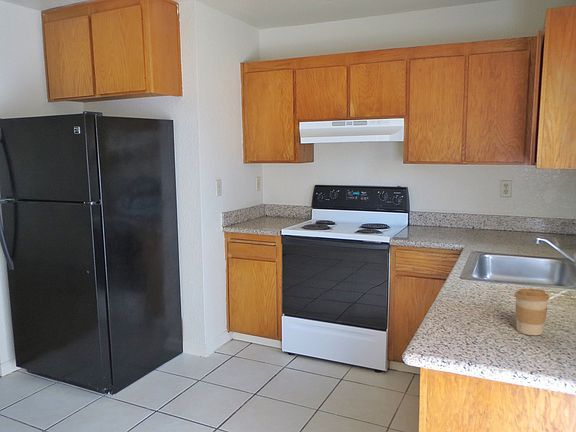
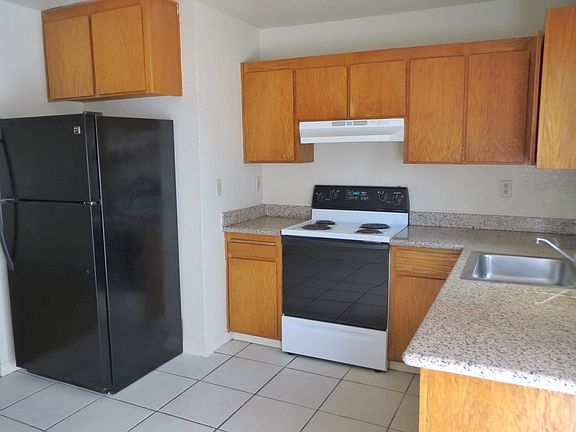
- coffee cup (530, 310)
